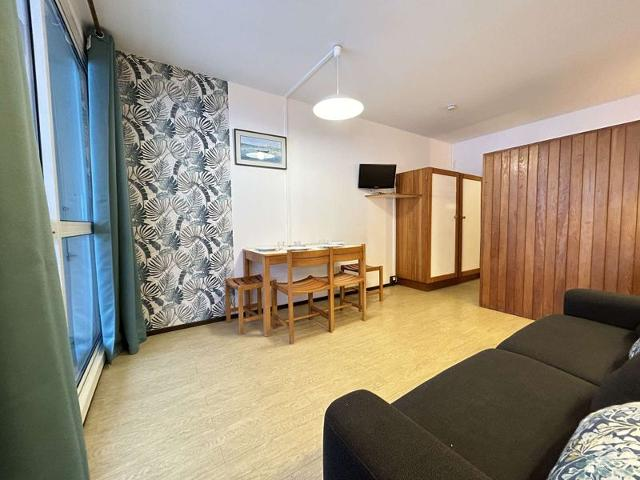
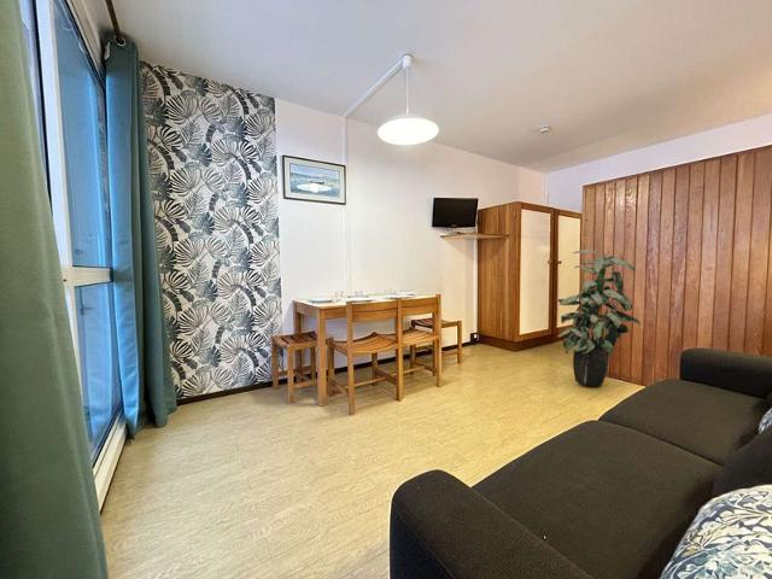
+ indoor plant (591, 316)
